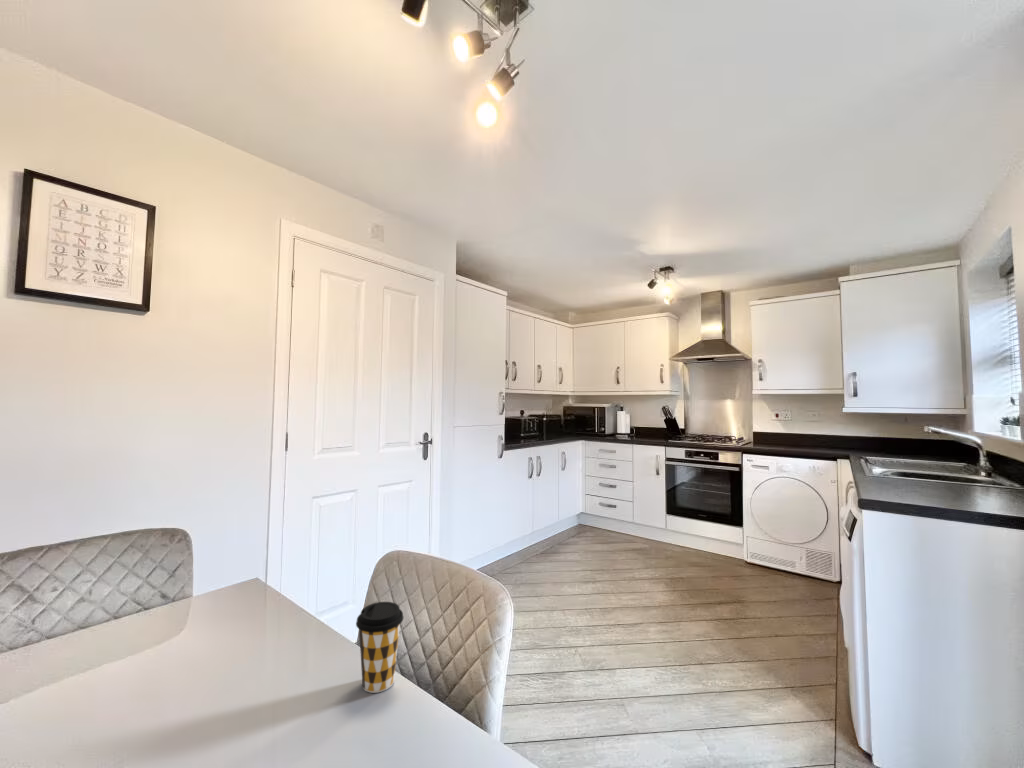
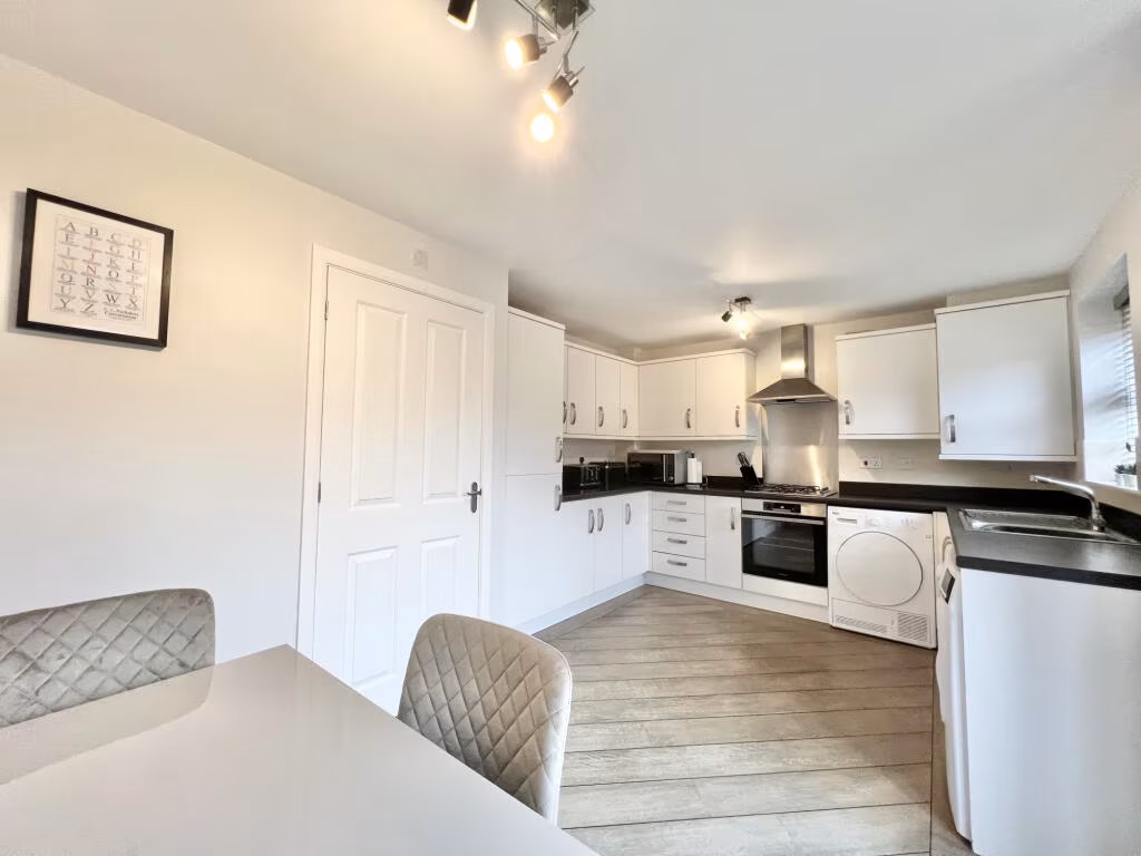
- coffee cup (379, 646)
